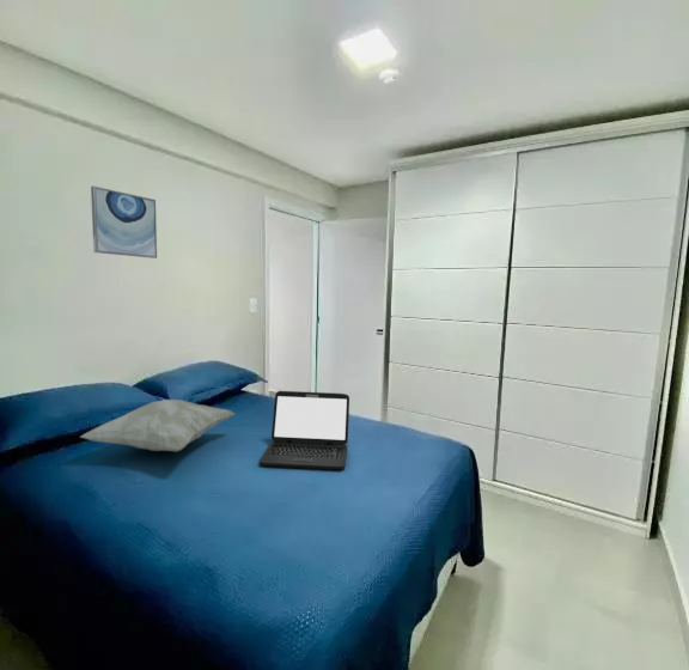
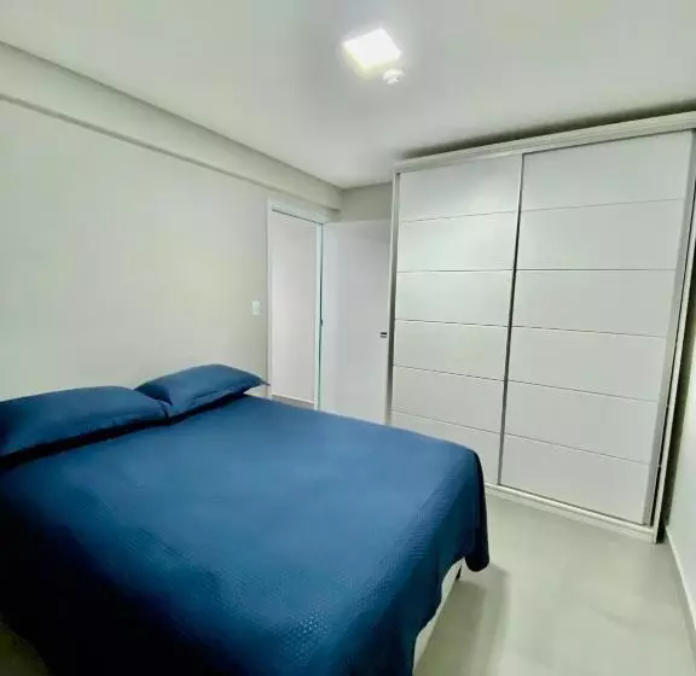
- laptop (306, 427)
- wall art (126, 224)
- decorative pillow (165, 424)
